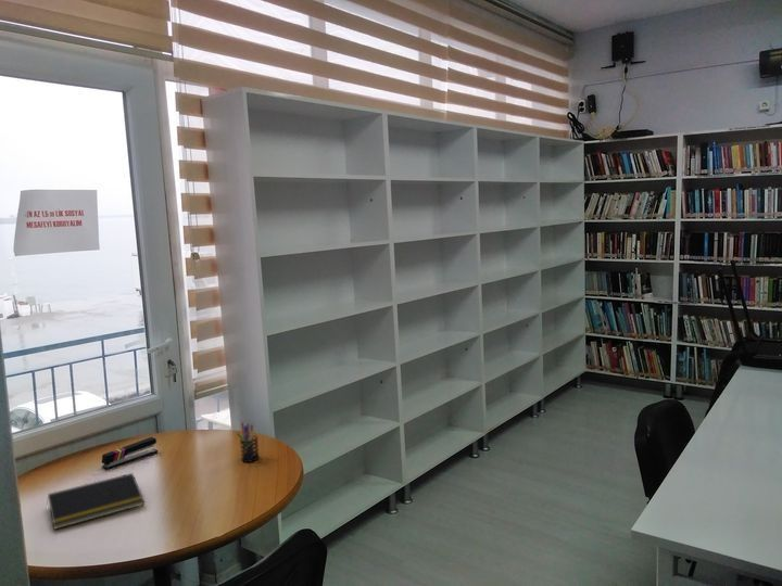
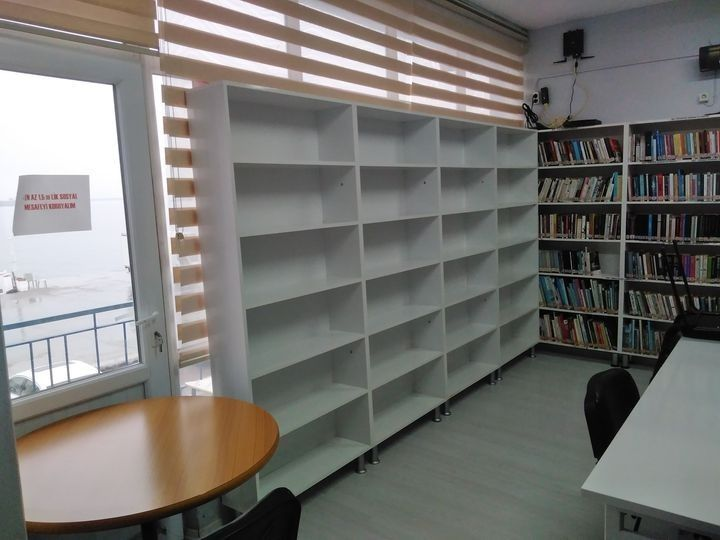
- notepad (96, 498)
- pen holder (247, 442)
- stapler (129, 451)
